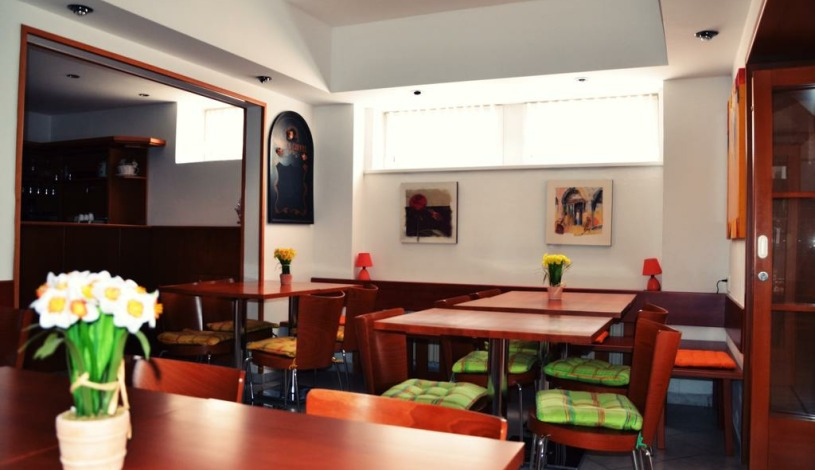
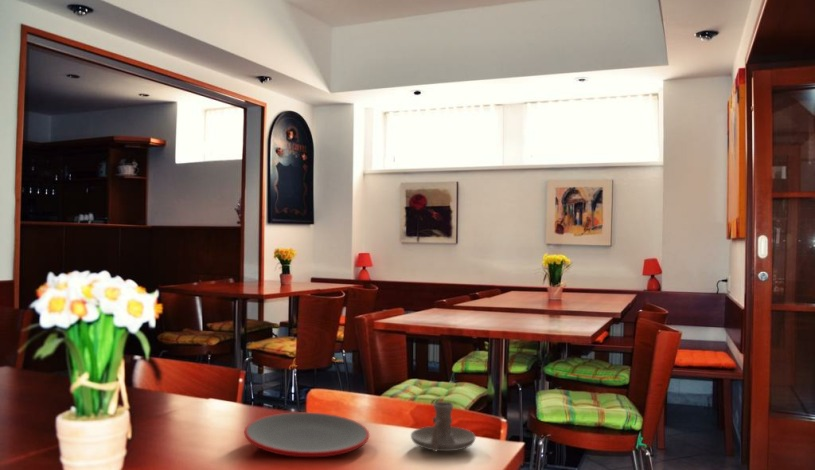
+ candle holder (441, 427)
+ plate (307, 435)
